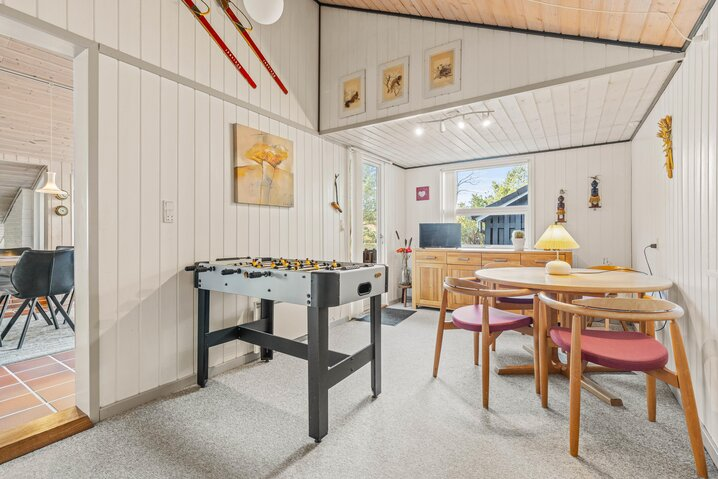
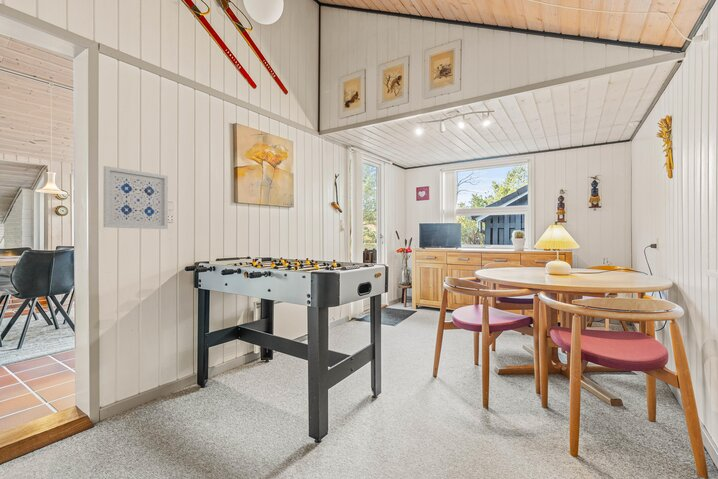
+ wall art (137, 199)
